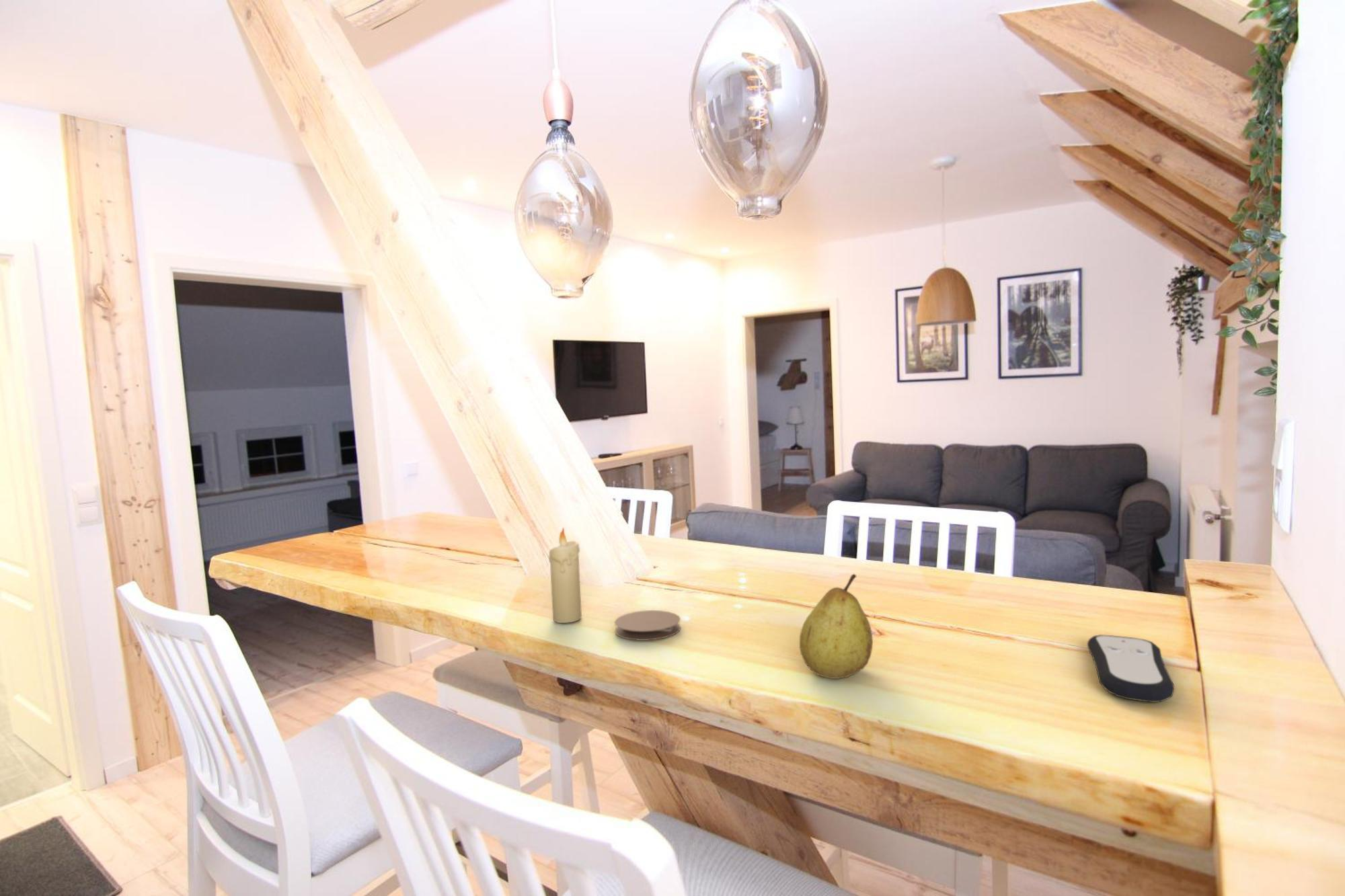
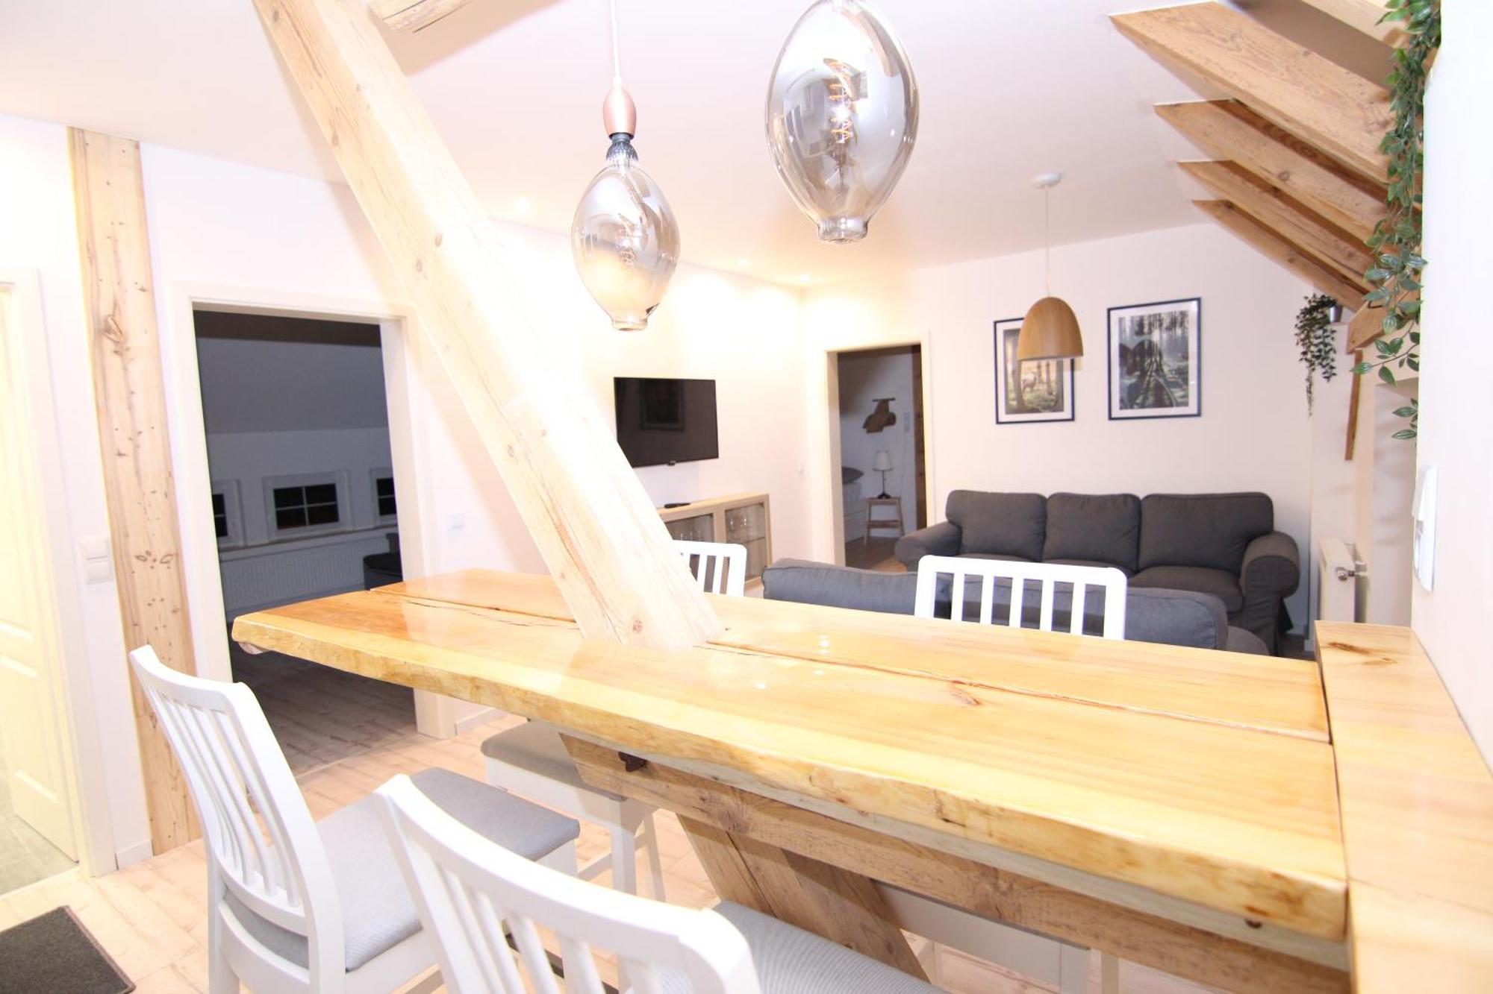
- candle (565, 573)
- fruit (835, 624)
- remote control (1129, 665)
- coaster (648, 624)
